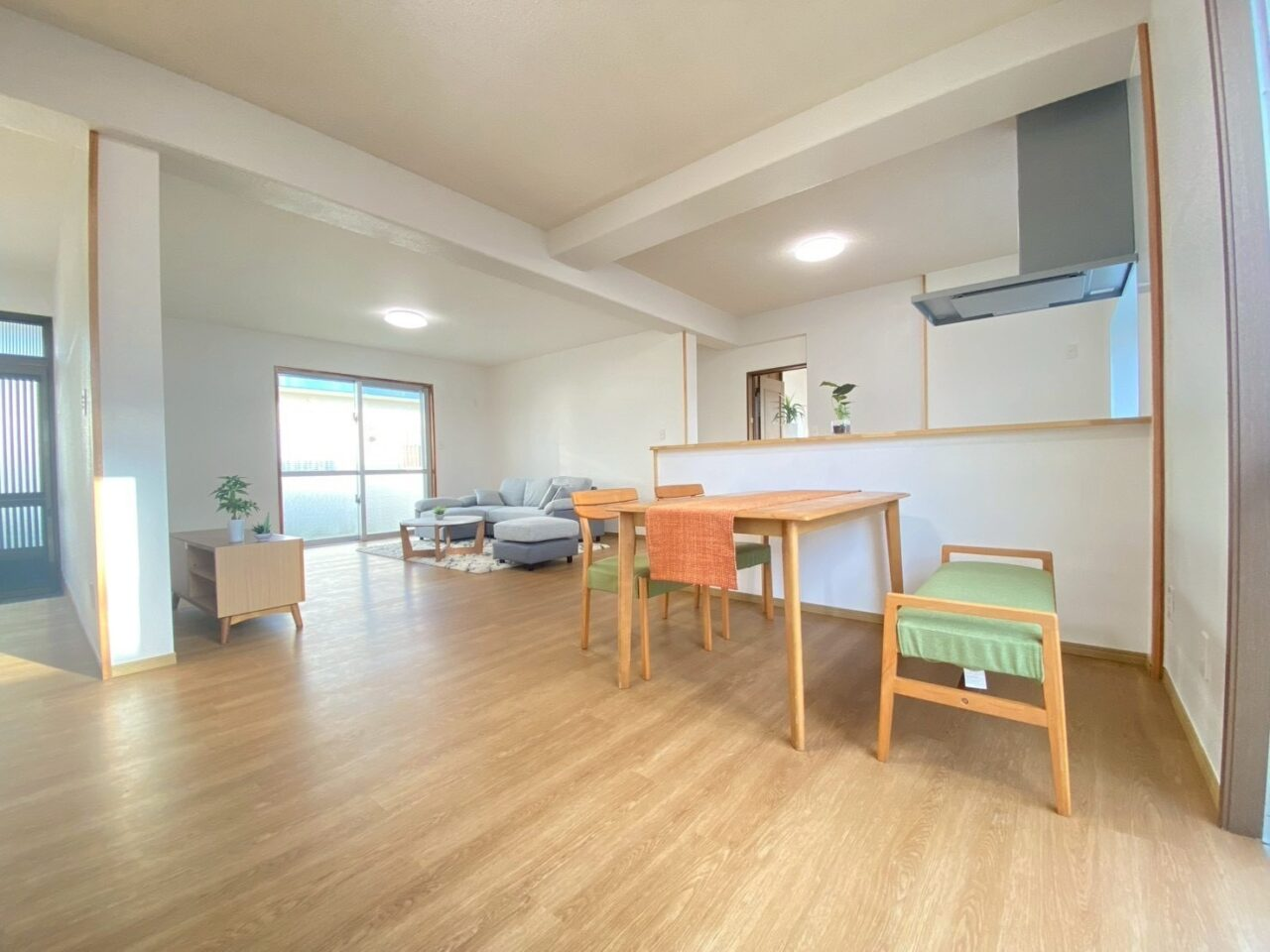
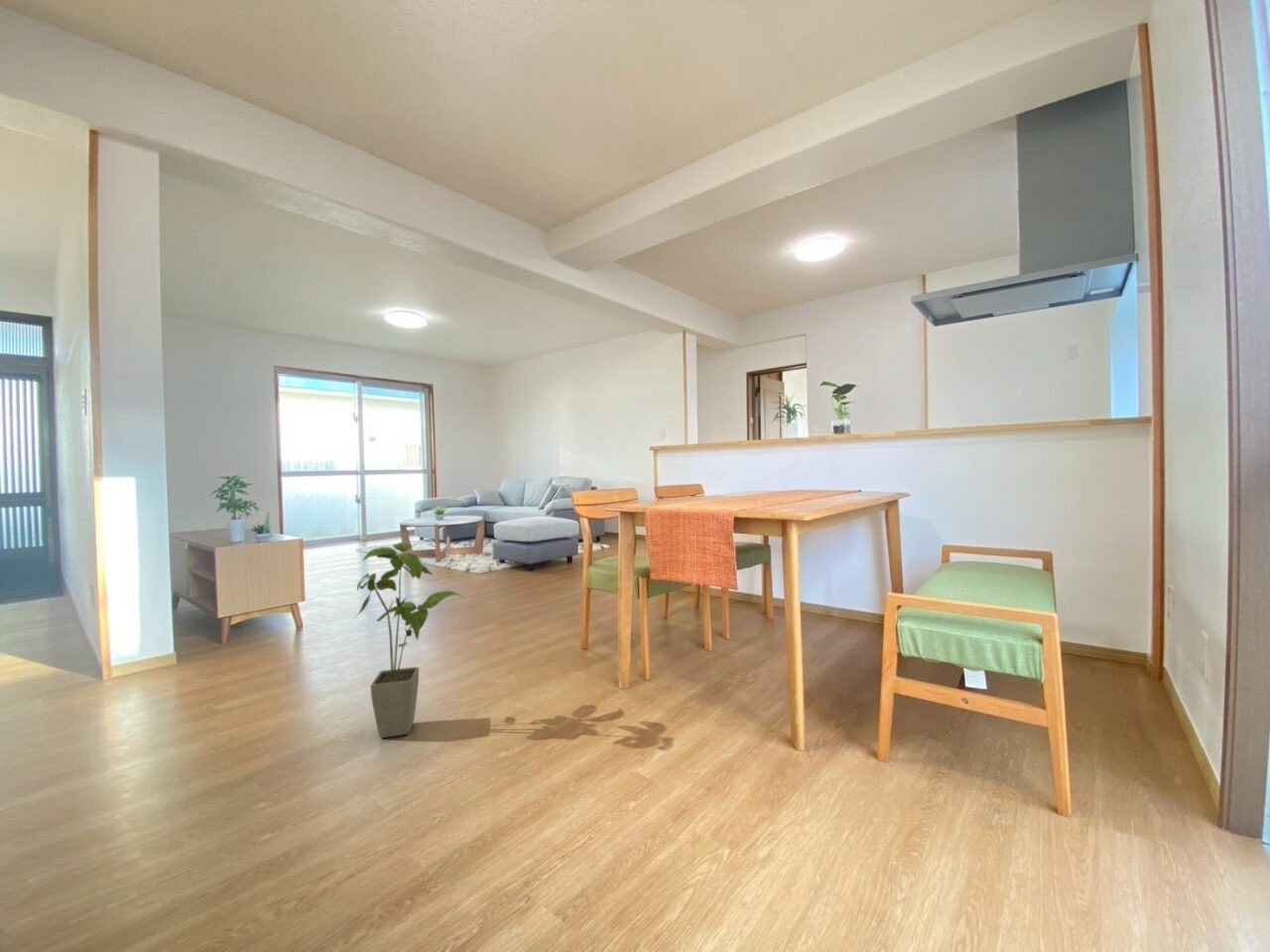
+ house plant (407, 636)
